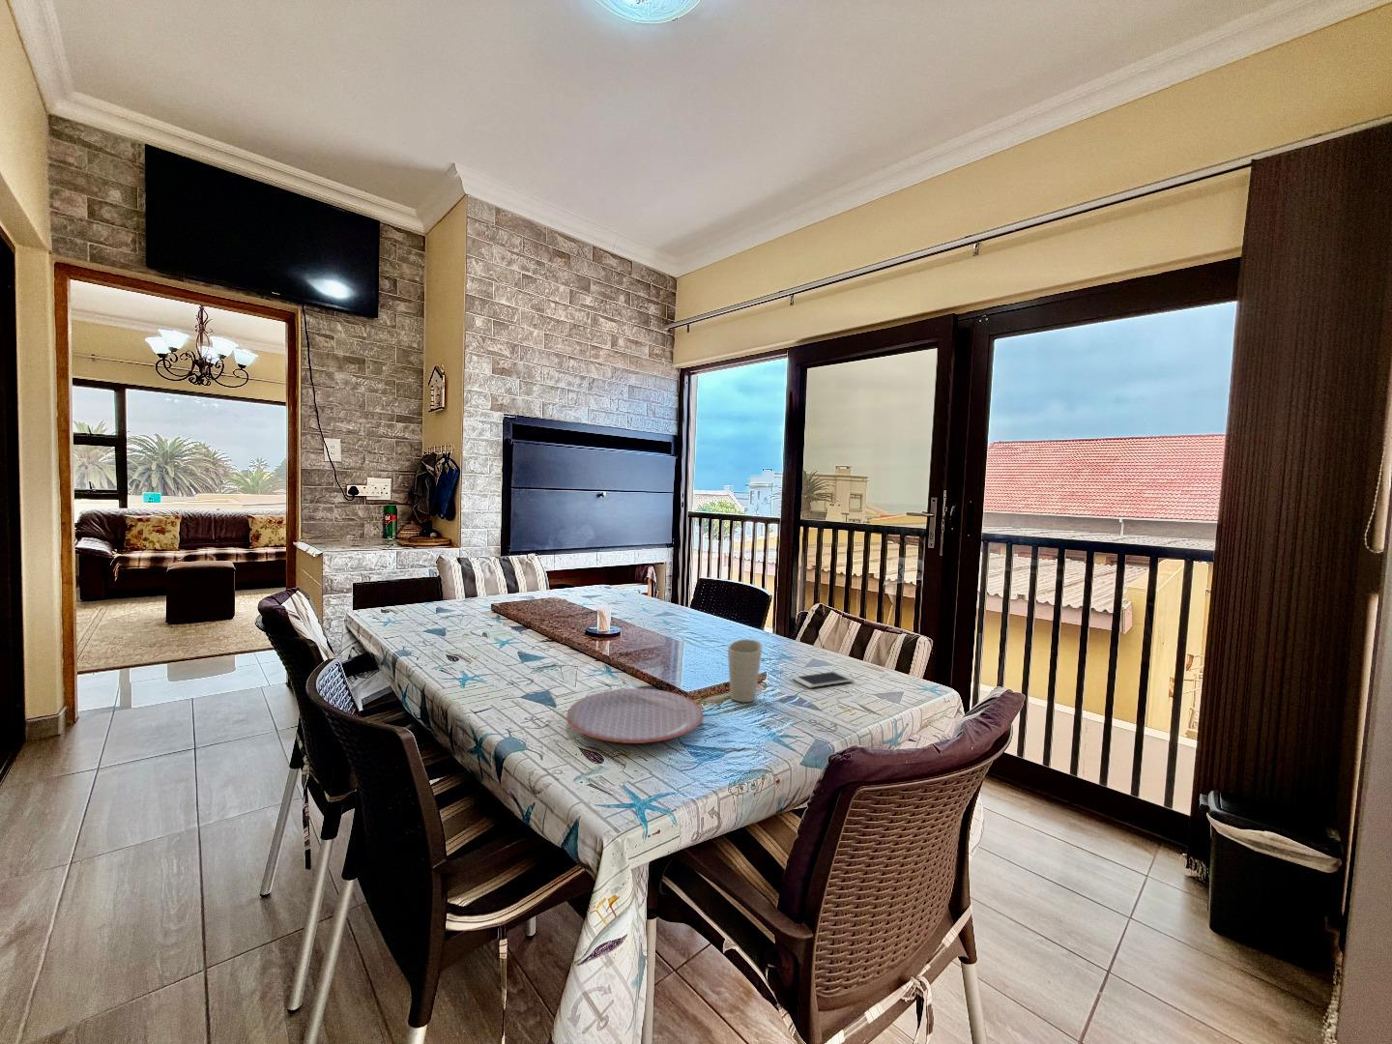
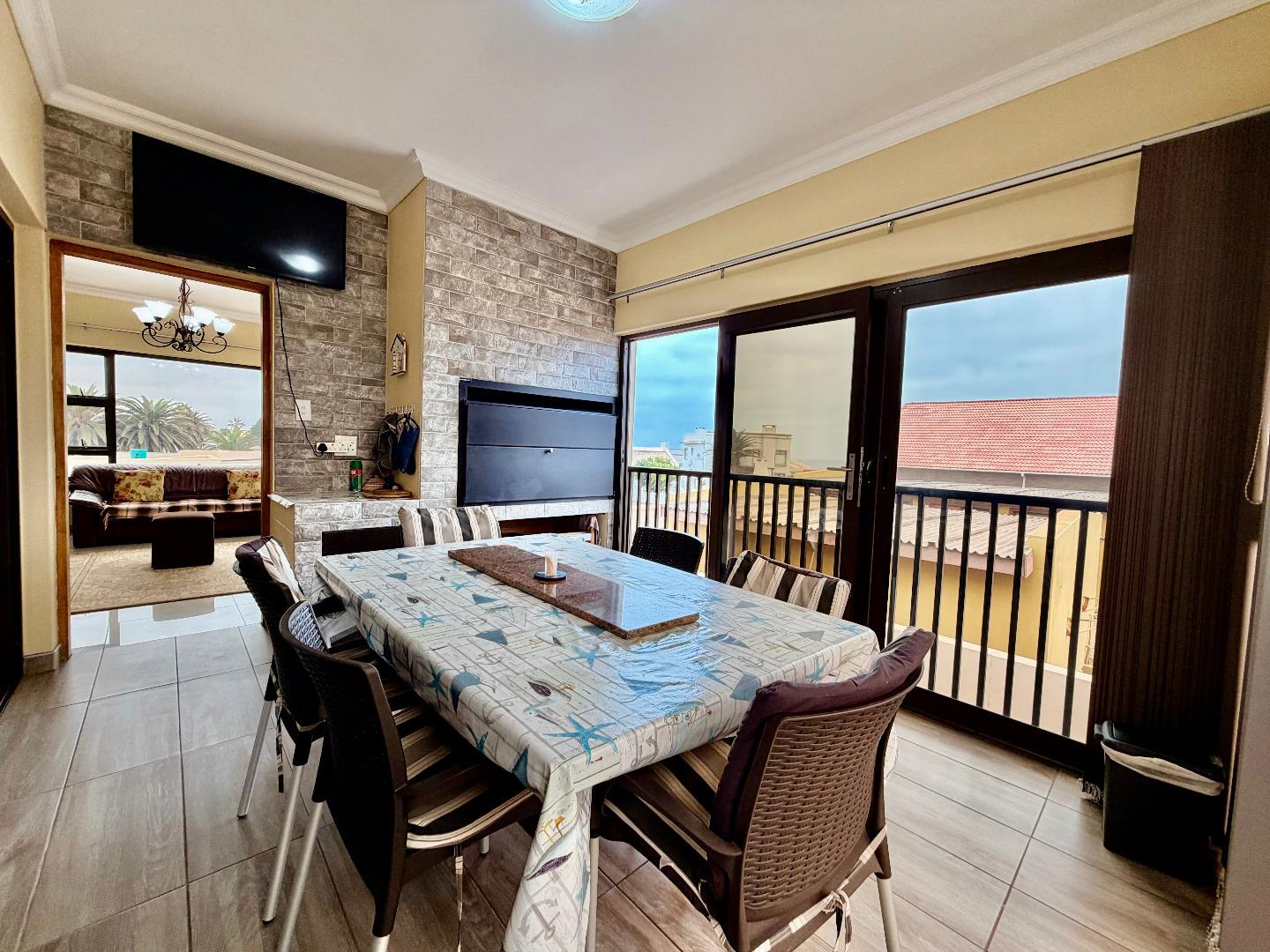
- plate (635, 716)
- smartphone (823, 679)
- cup (743, 670)
